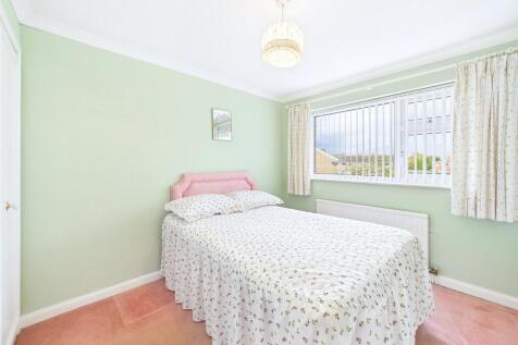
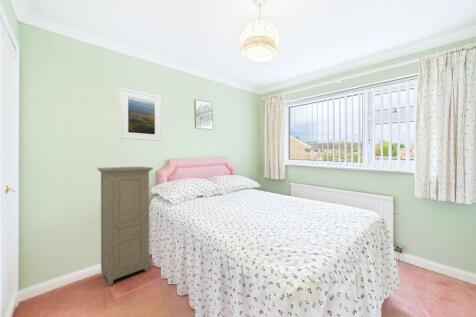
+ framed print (141, 116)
+ armoire (125, 219)
